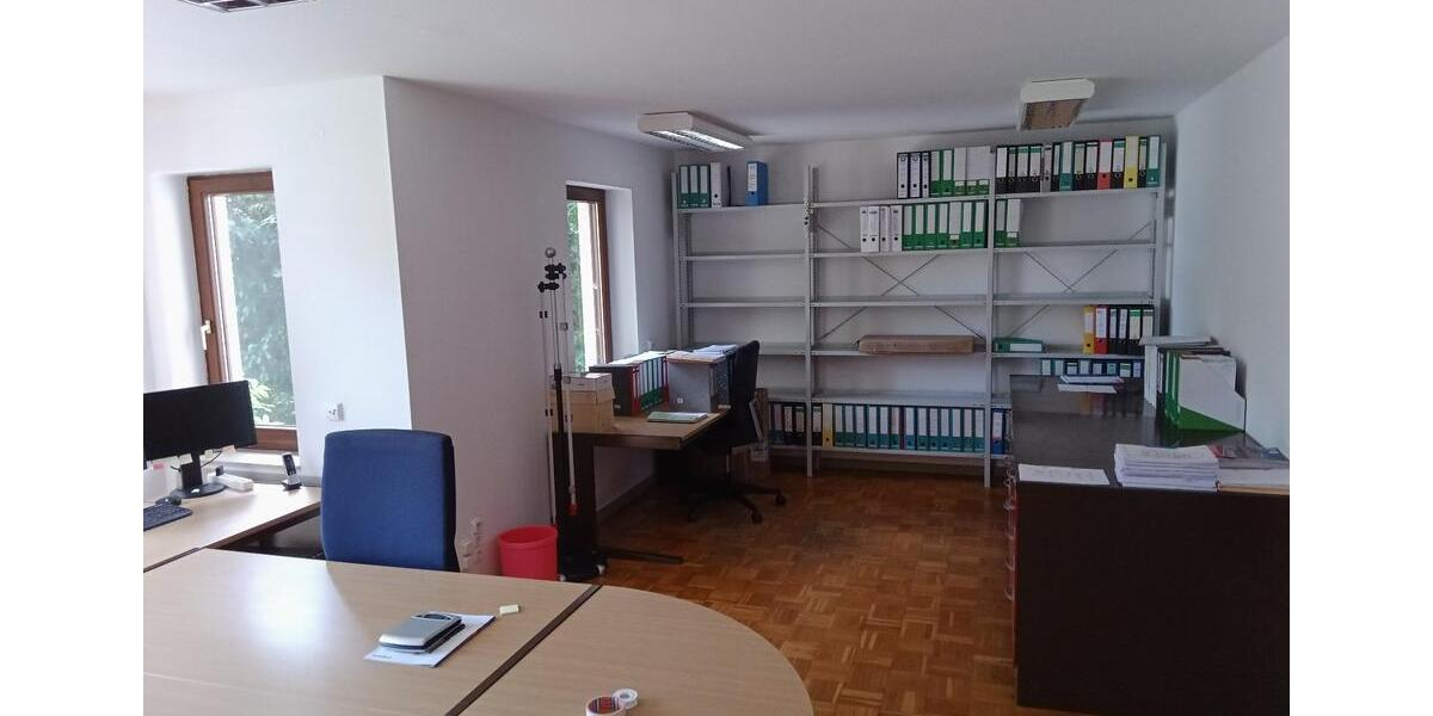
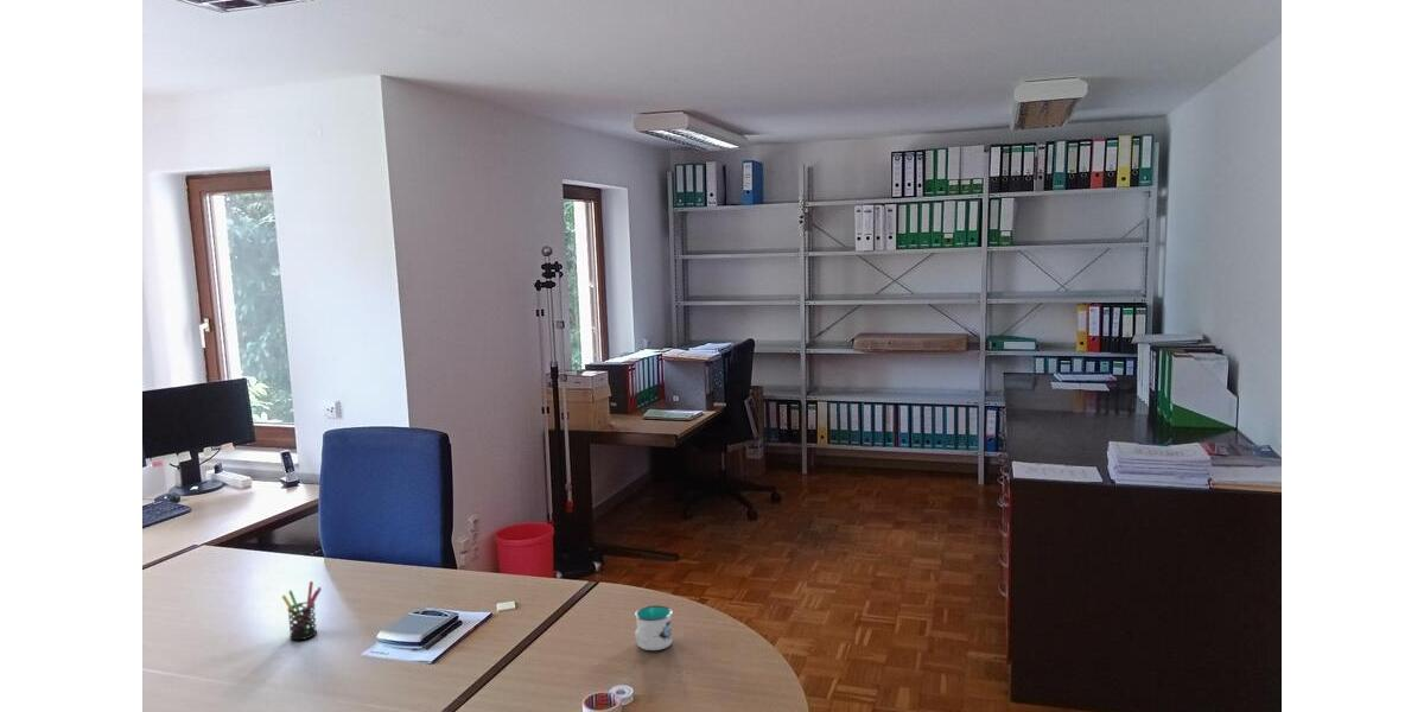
+ pen holder (301, 609)
+ mug (650, 629)
